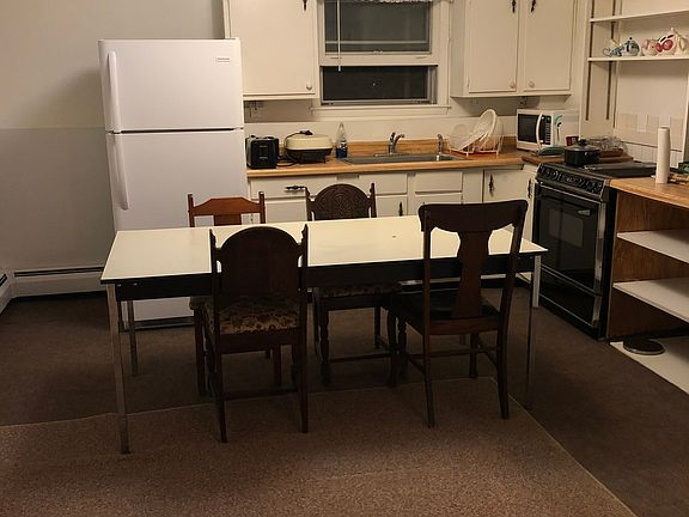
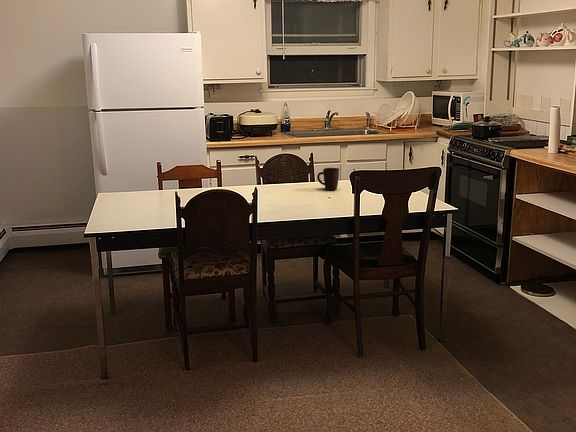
+ mug (328, 179)
